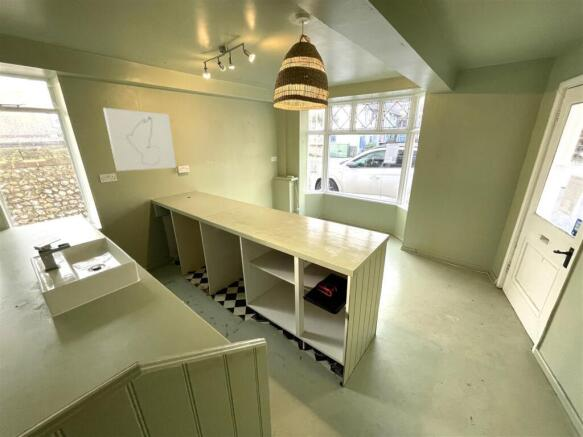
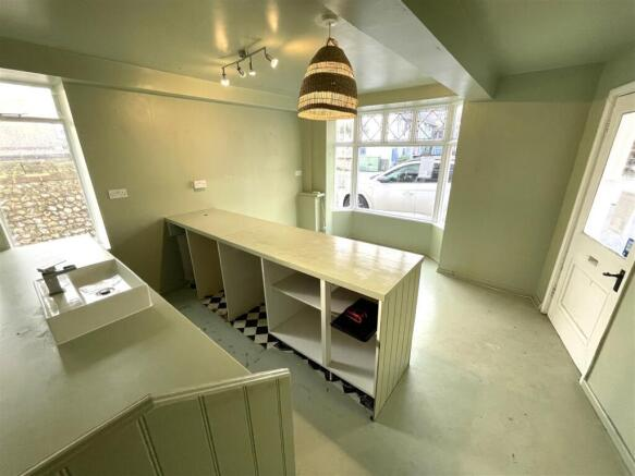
- wall art (143, 141)
